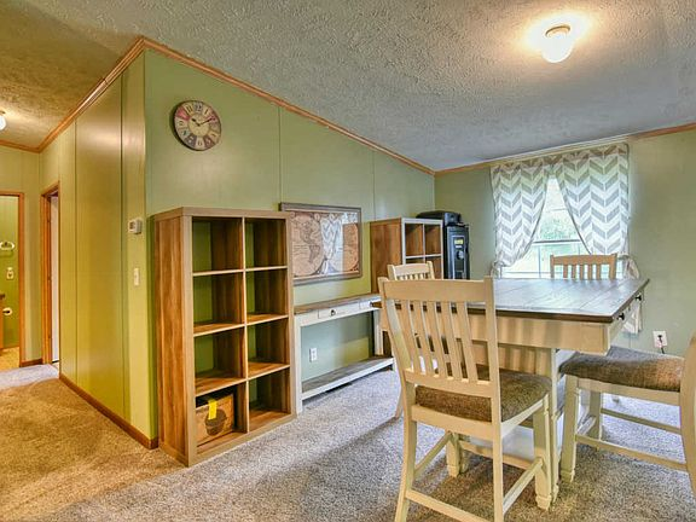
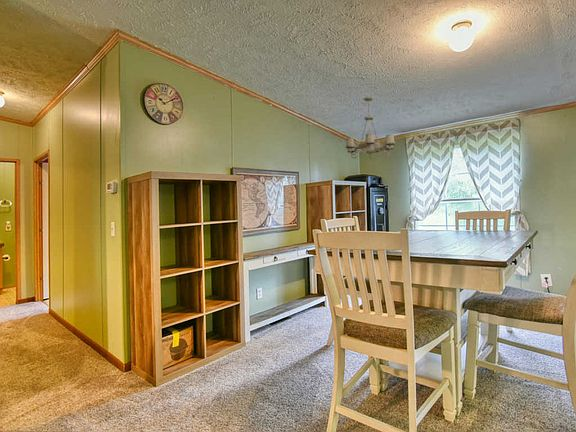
+ chandelier (369, 127)
